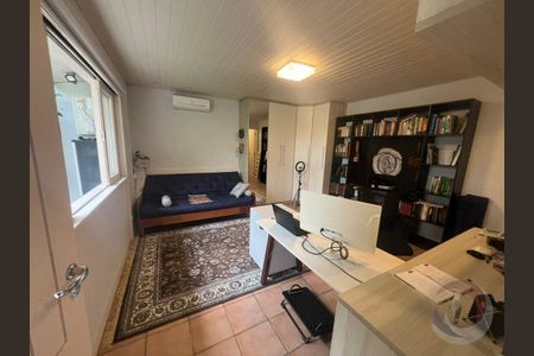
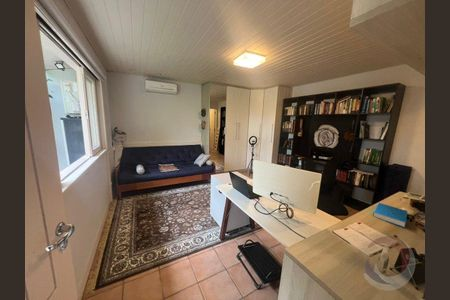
+ book (390, 213)
